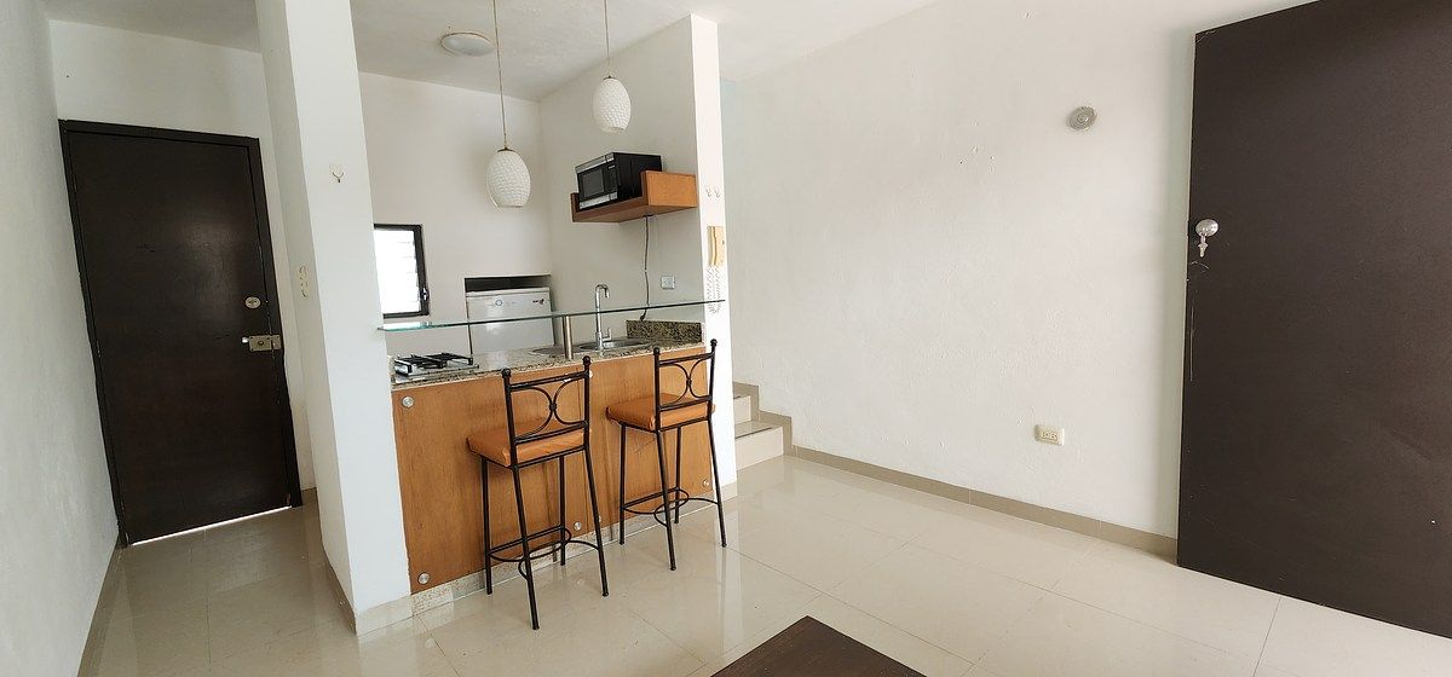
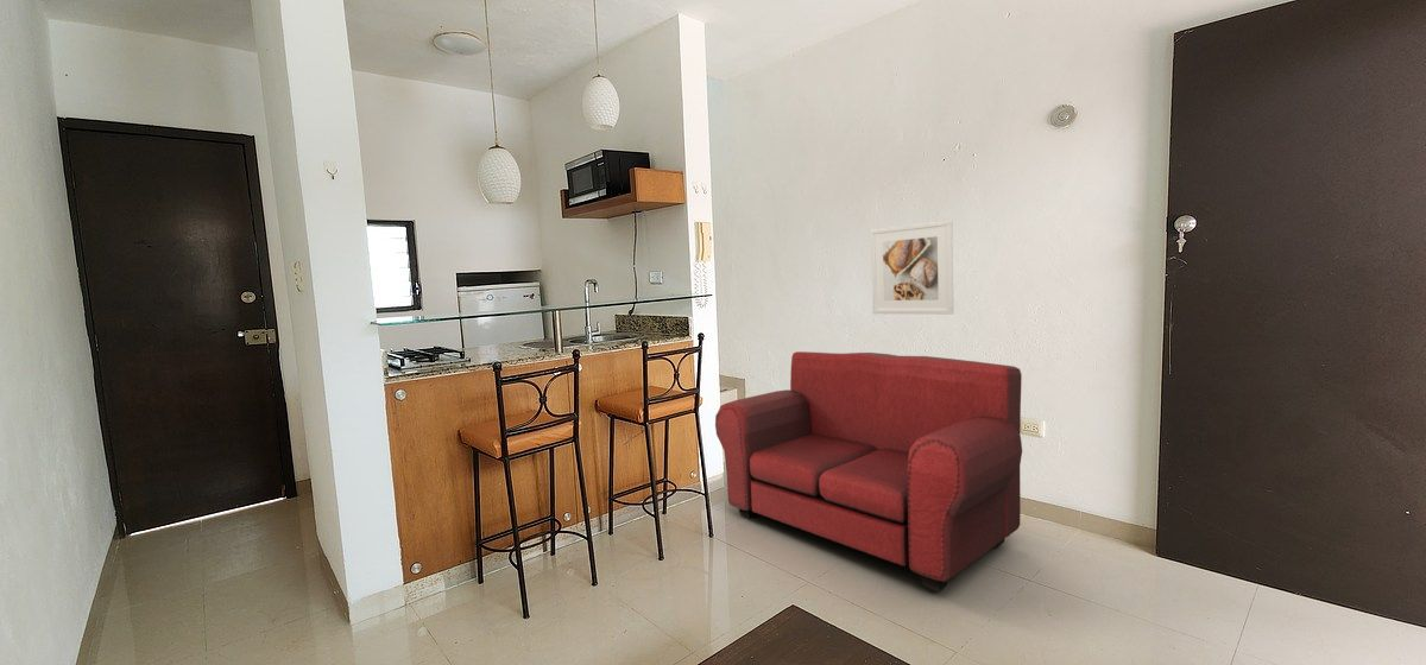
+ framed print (909, 270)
+ loveseat (860, 444)
